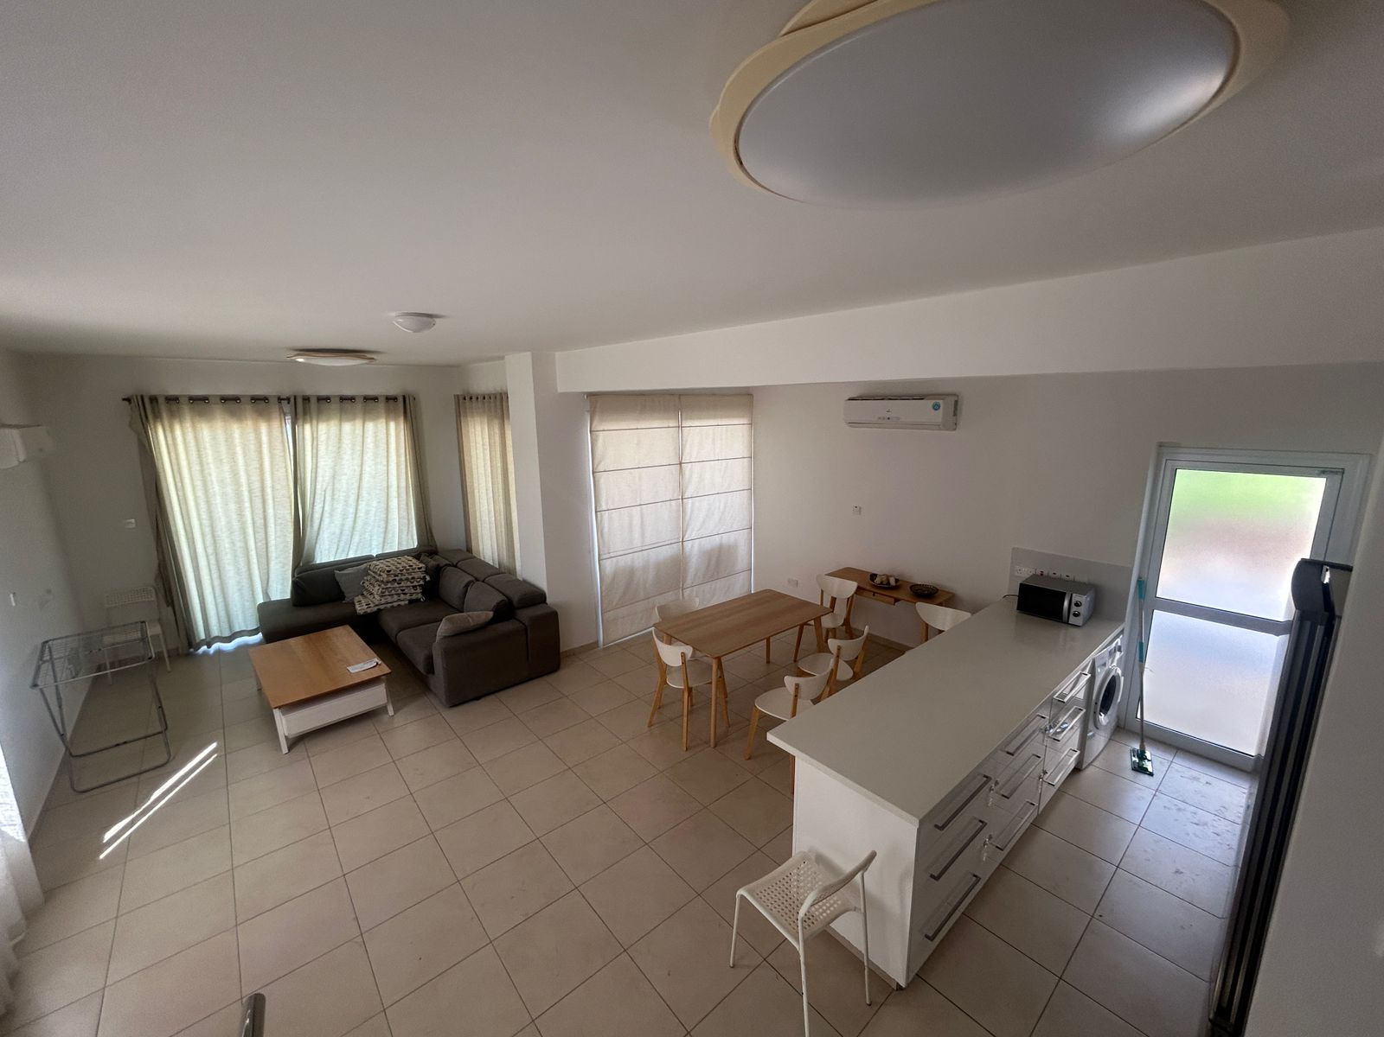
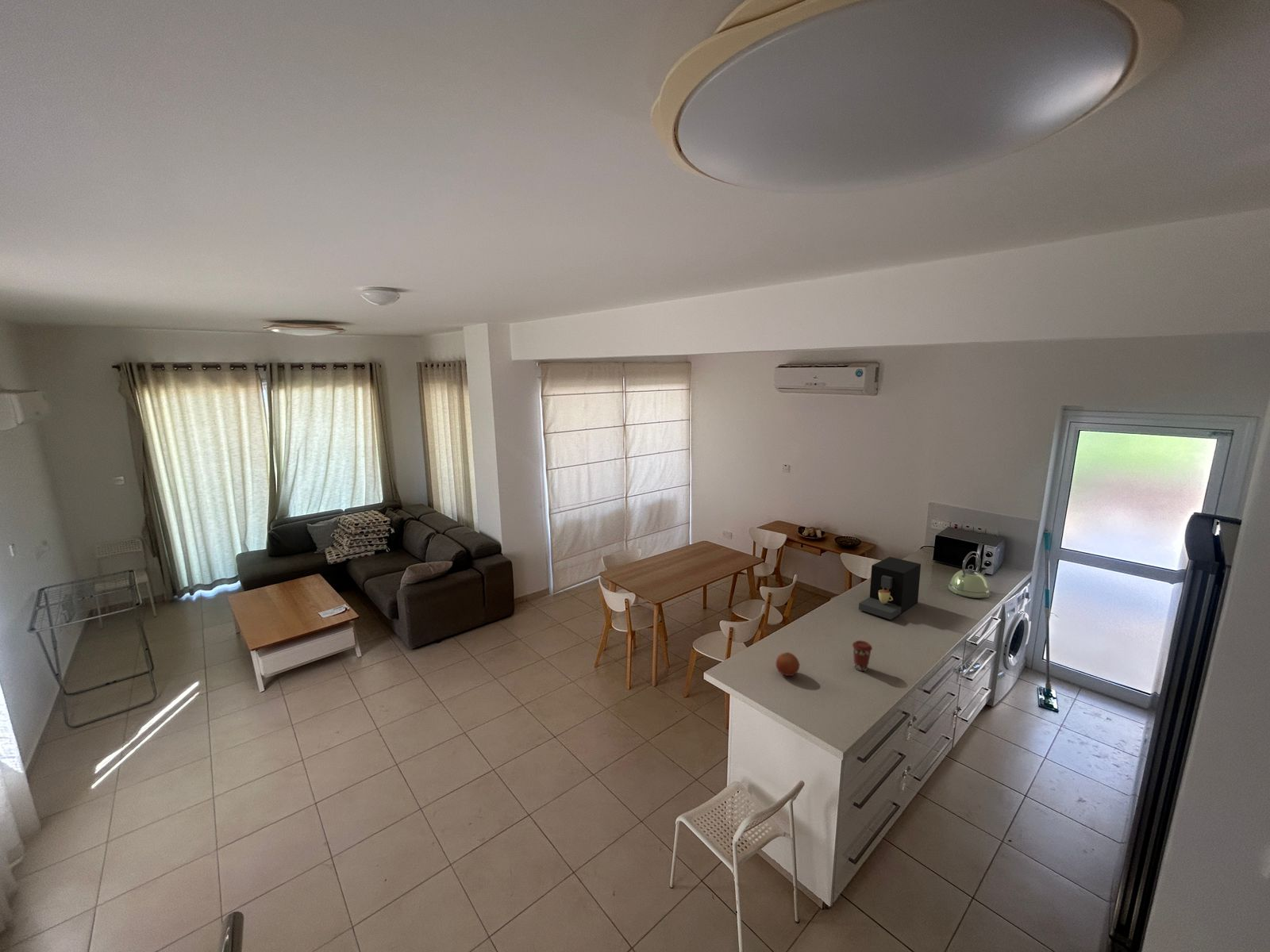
+ kettle (972, 570)
+ fruit (787, 663)
+ coffee maker (890, 586)
+ coffee cup (861, 656)
